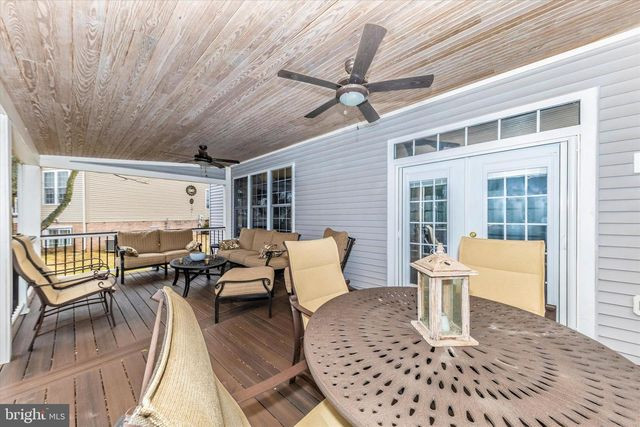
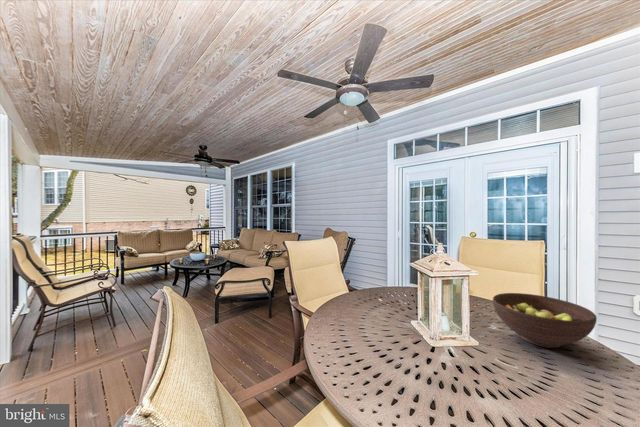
+ fruit bowl (539, 323)
